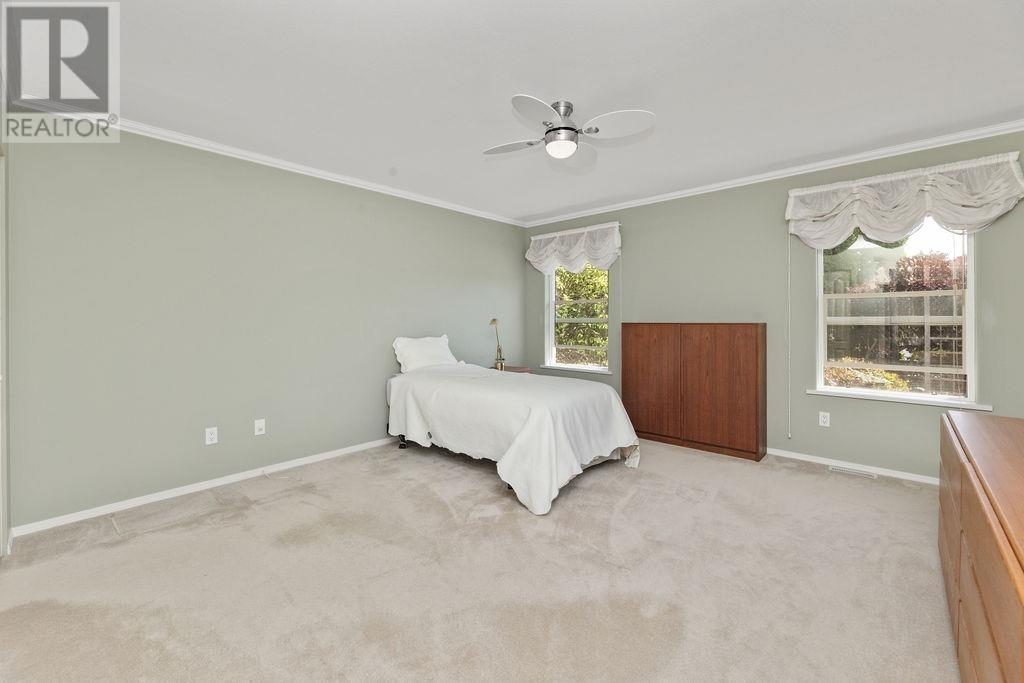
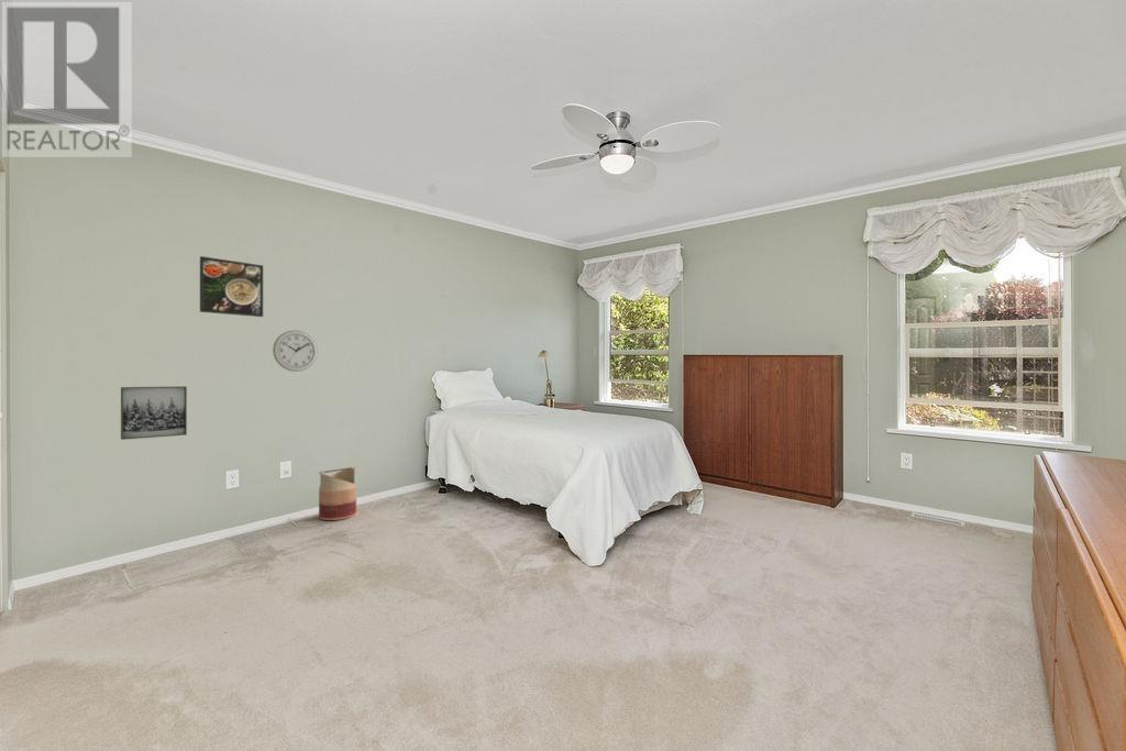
+ wall art (154, 411)
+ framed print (232, 287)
+ wall clock (296, 351)
+ basket (338, 492)
